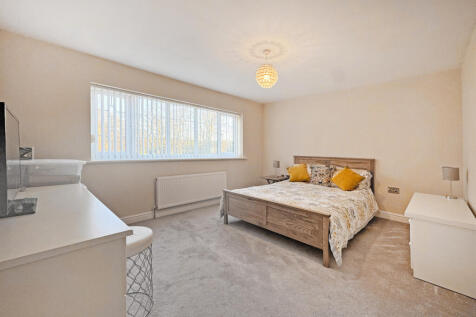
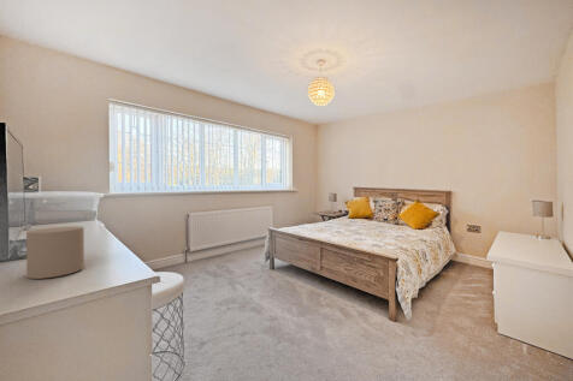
+ candle (57, 250)
